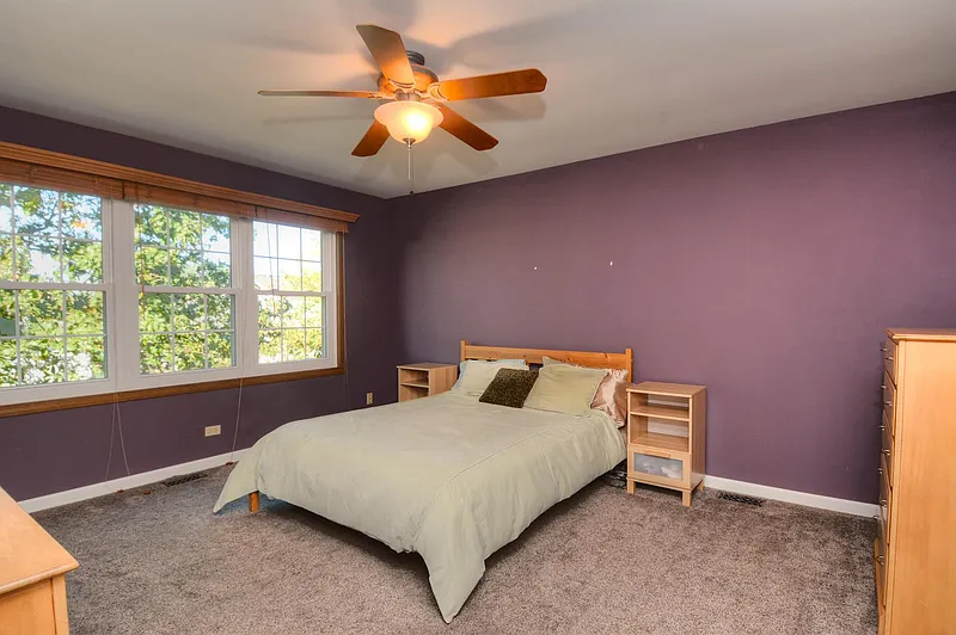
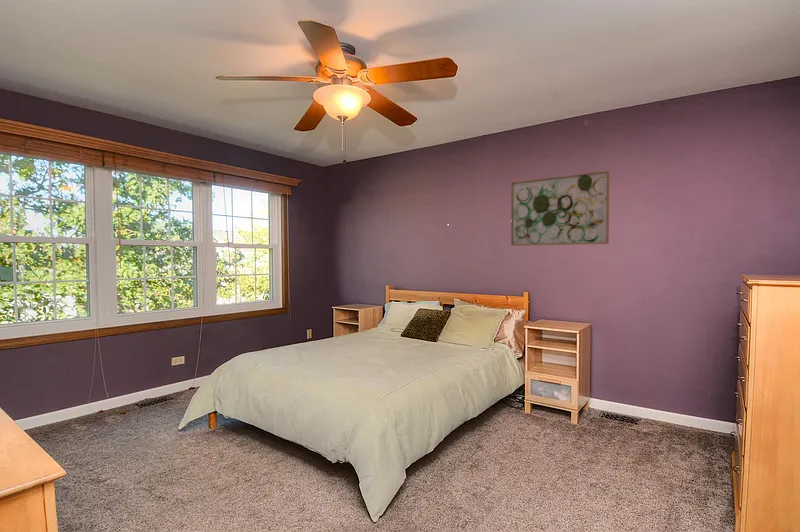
+ wall art (556, 210)
